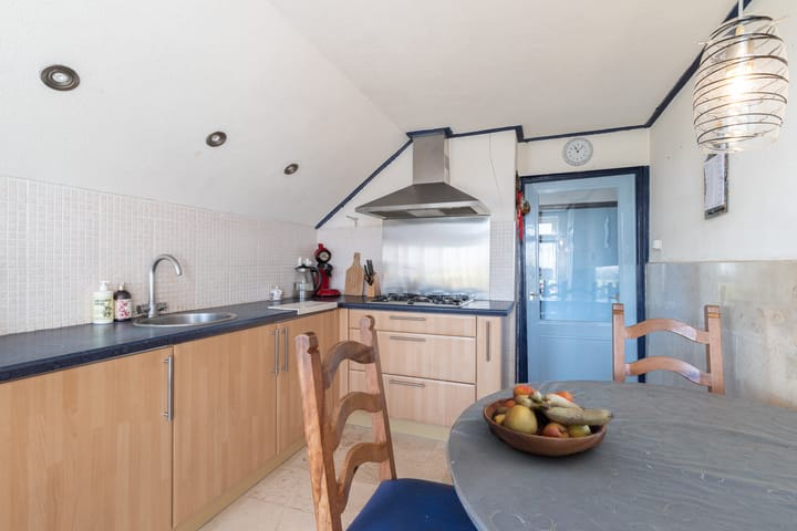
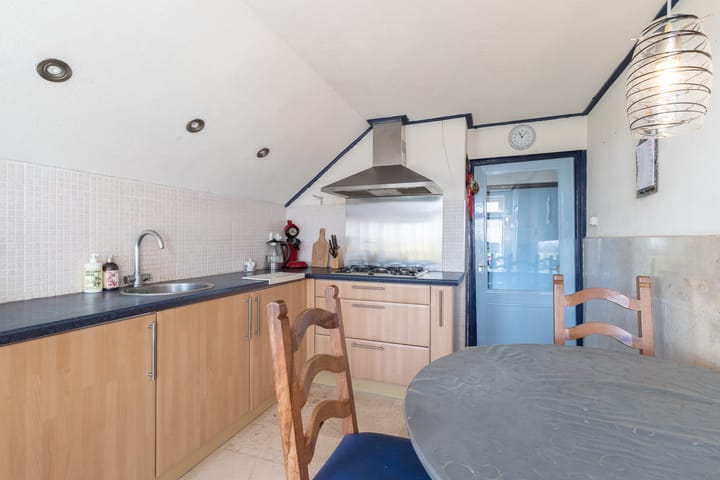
- fruit bowl (542, 410)
